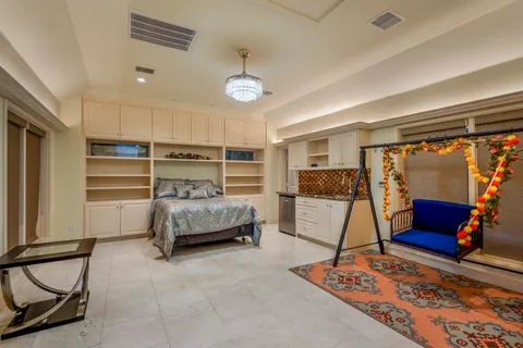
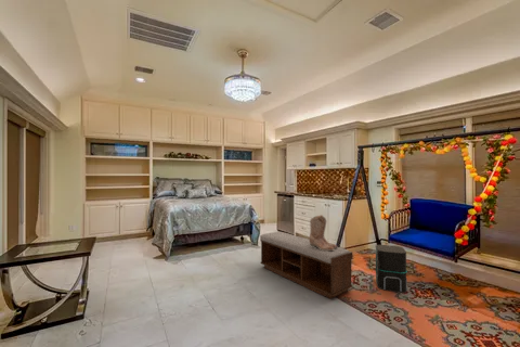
+ bench (300, 258)
+ boots (323, 231)
+ speaker (390, 267)
